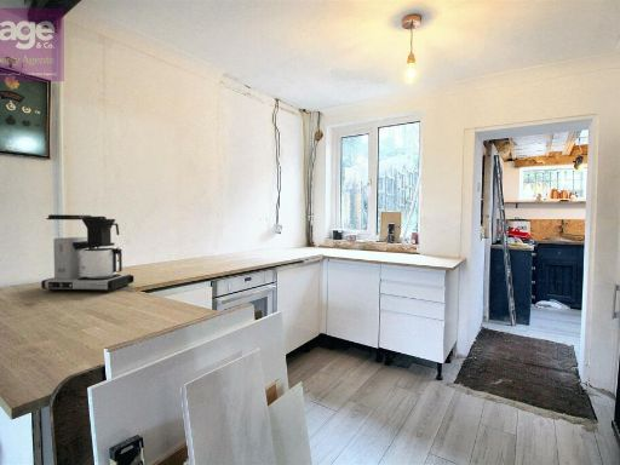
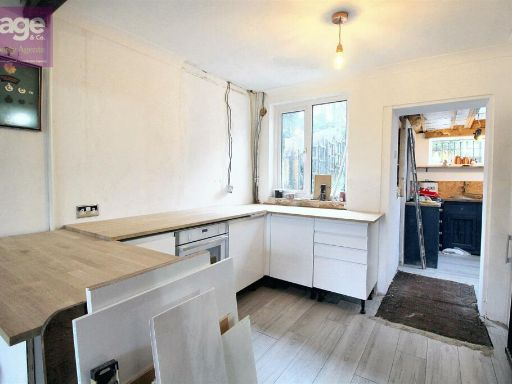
- coffee maker (88, 252)
